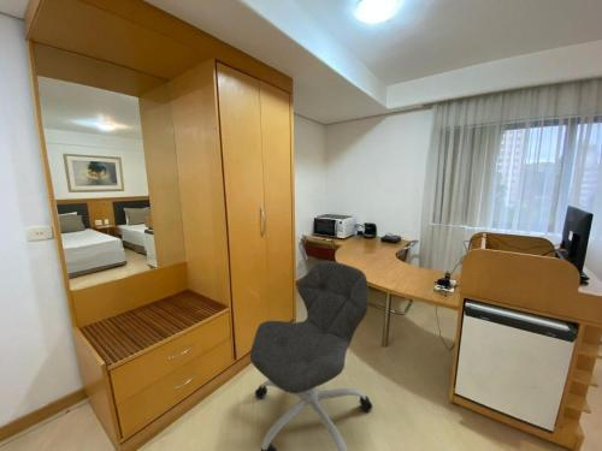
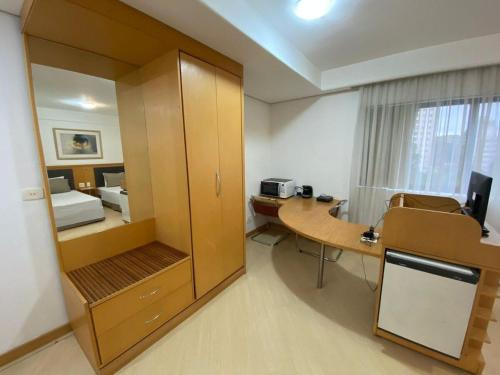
- office chair (312, 346)
